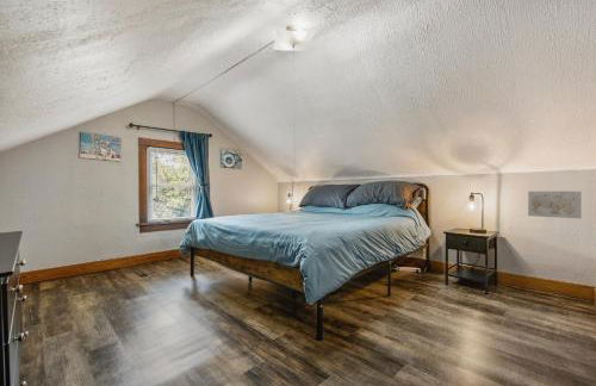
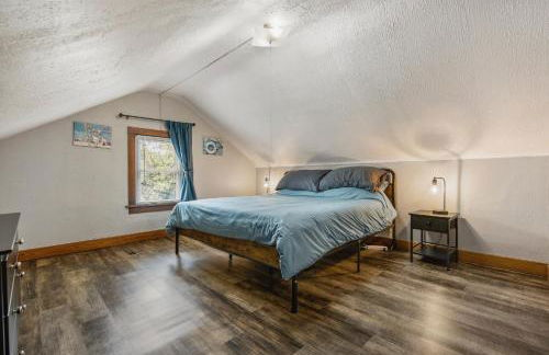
- wall art (553, 204)
